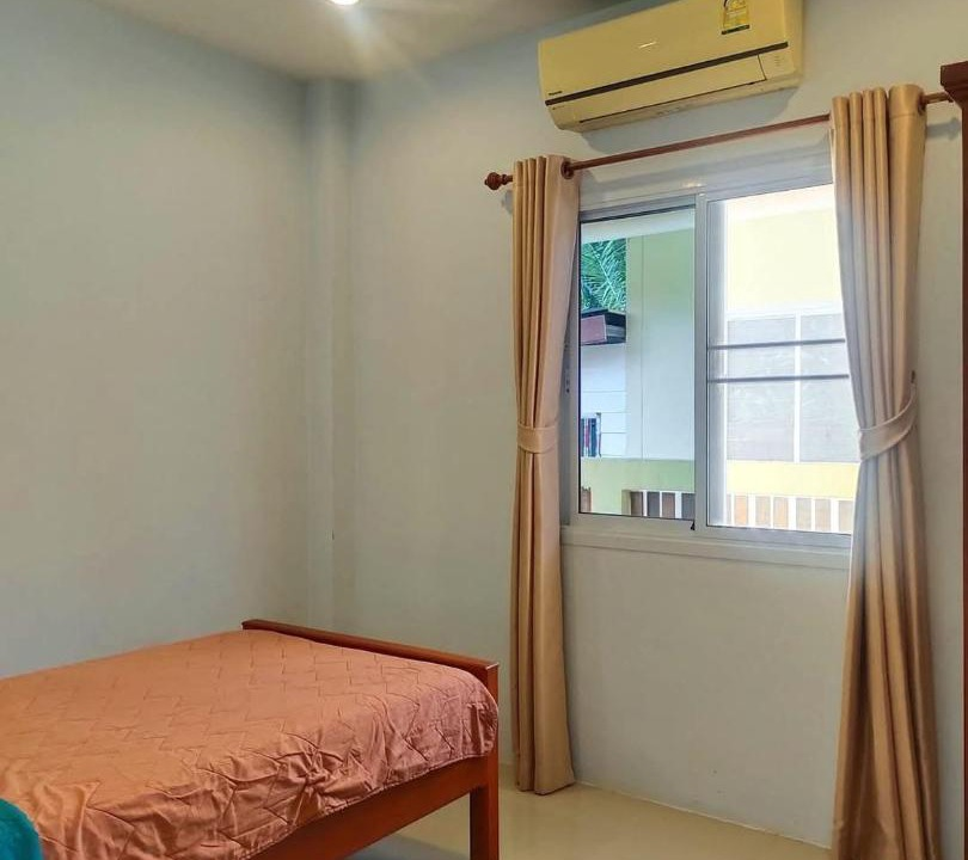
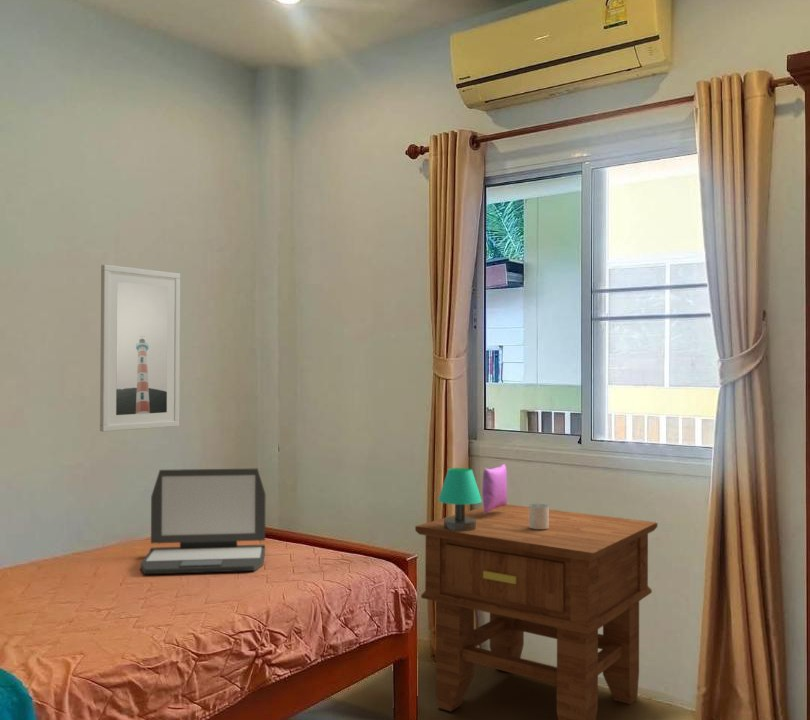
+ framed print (141, 348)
+ table lamp (502, 495)
+ laptop (204, 518)
+ side table (537, 613)
